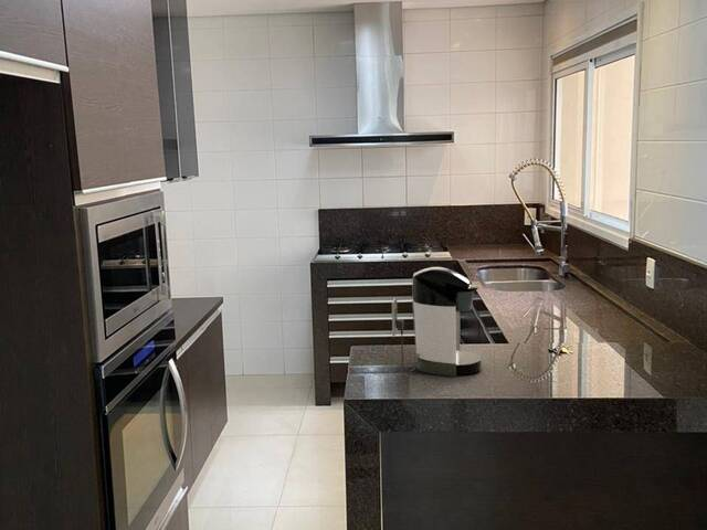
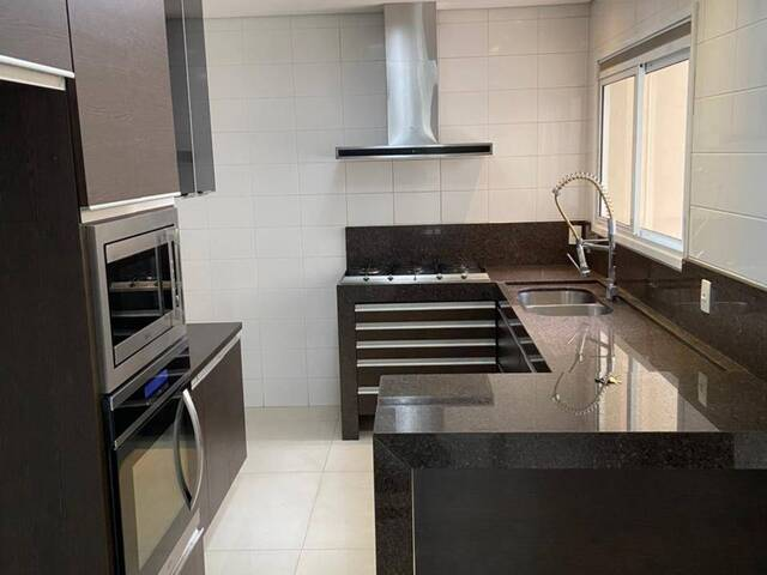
- coffee maker (441, 322)
